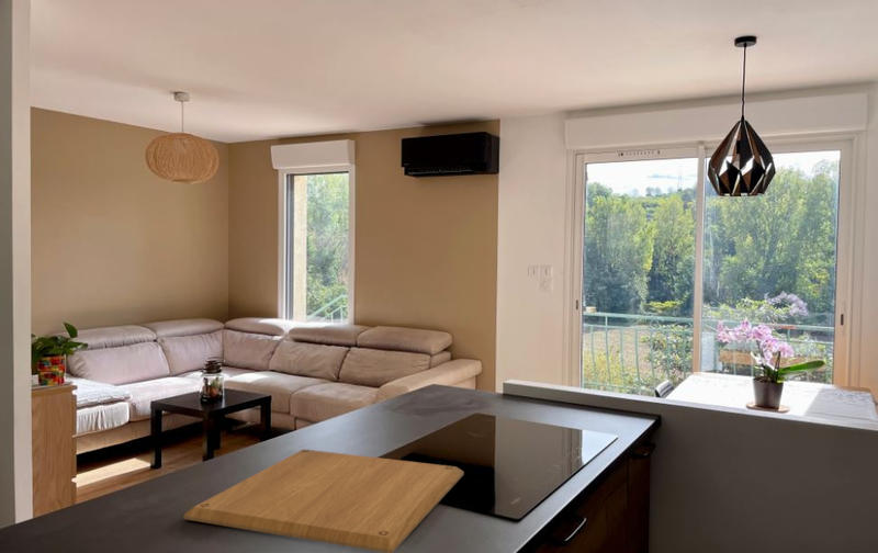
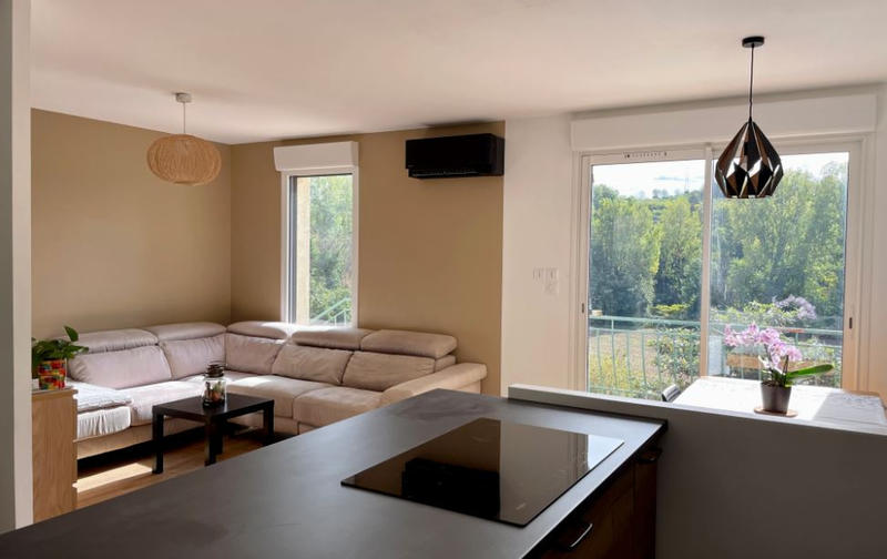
- chopping board (337, 489)
